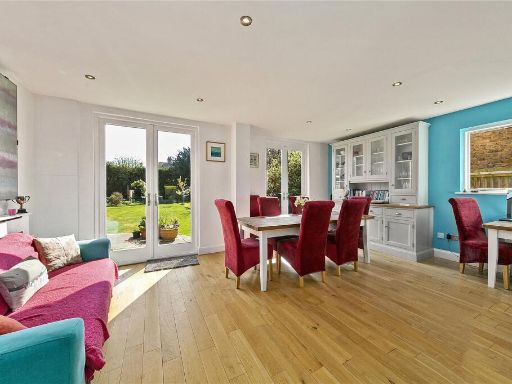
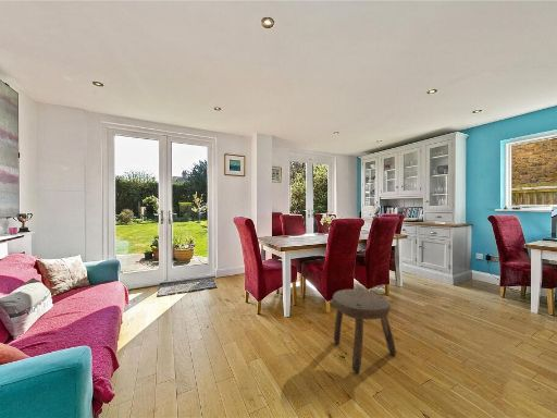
+ stool (362, 327)
